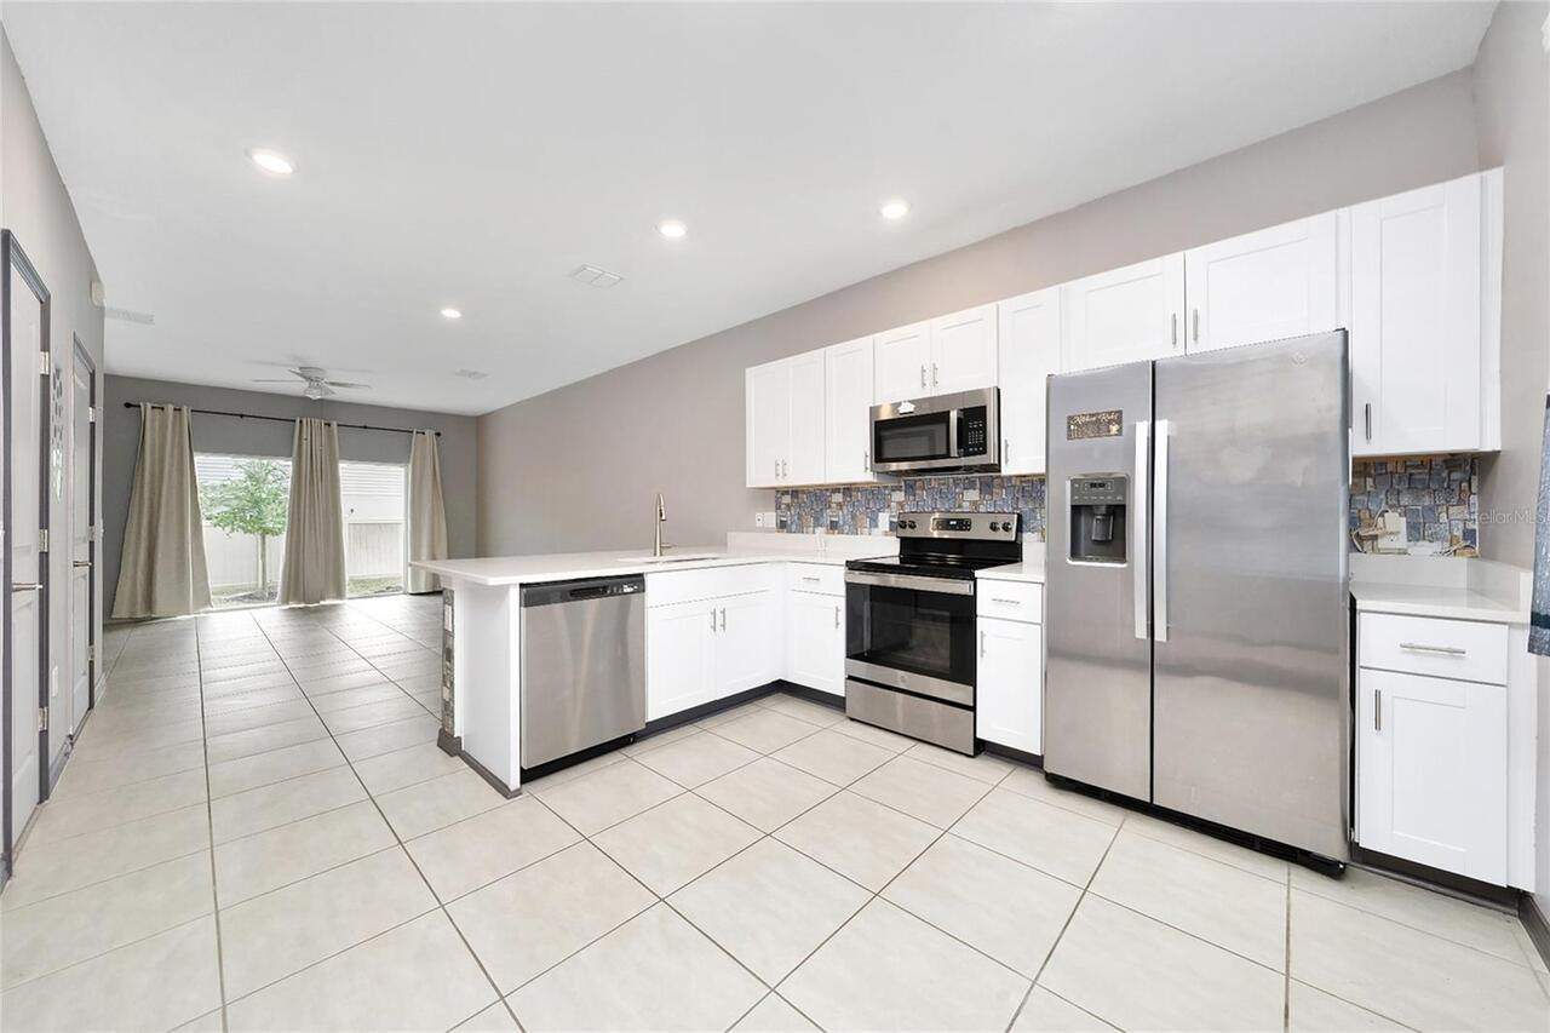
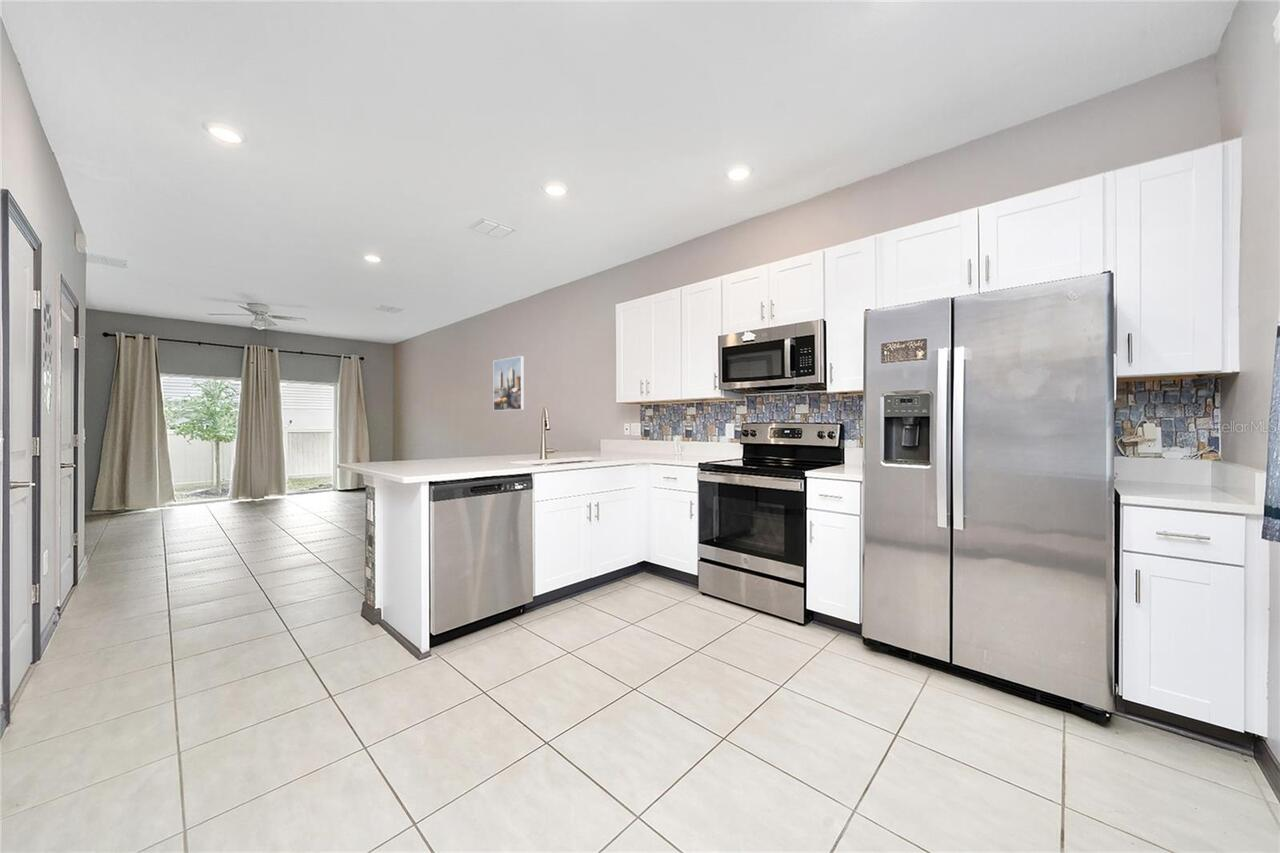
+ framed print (508, 384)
